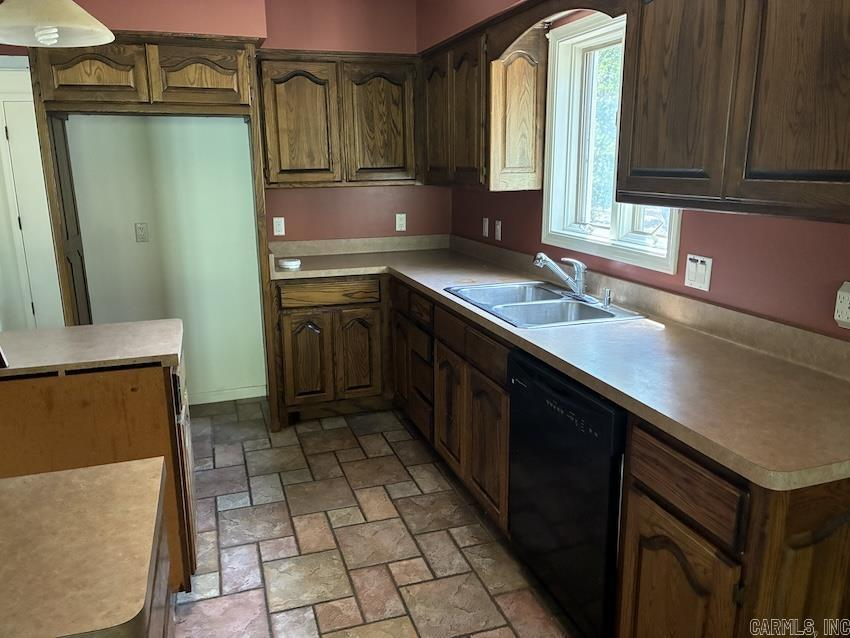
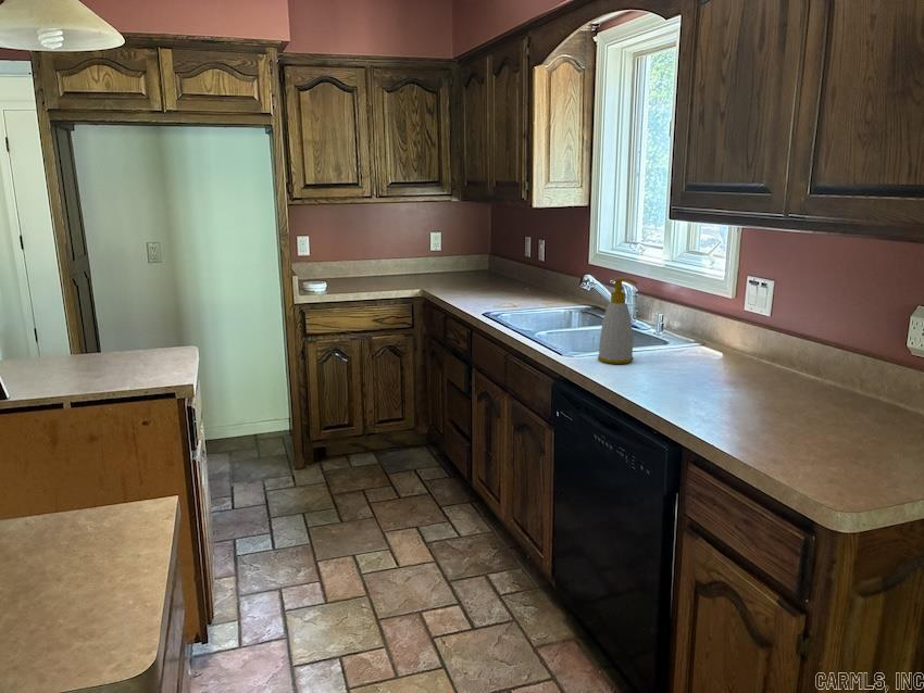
+ soap bottle (617, 319)
